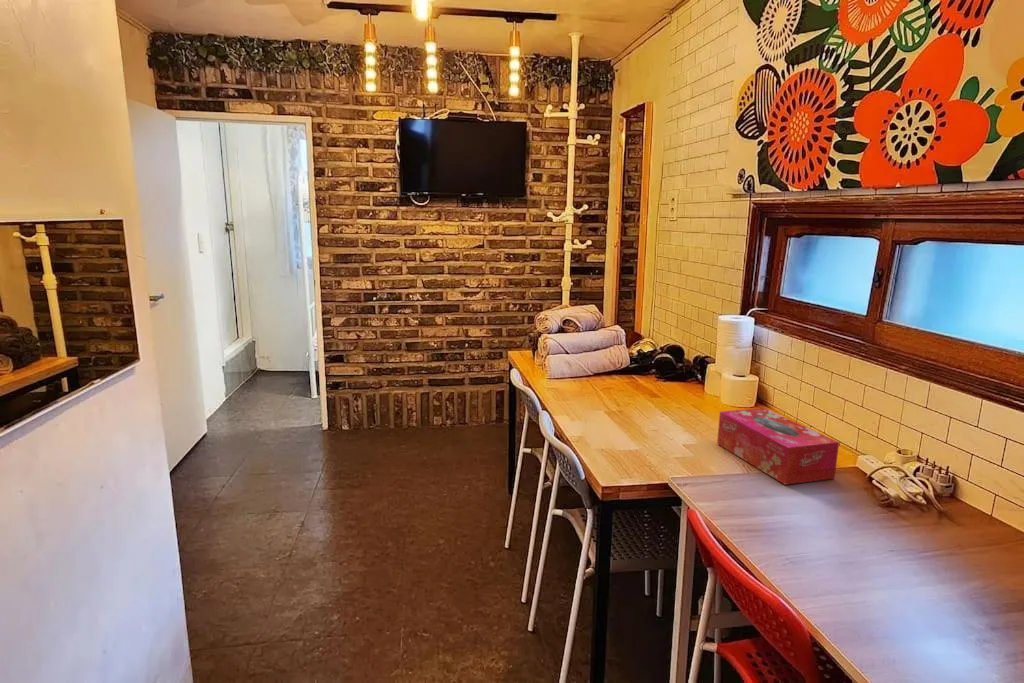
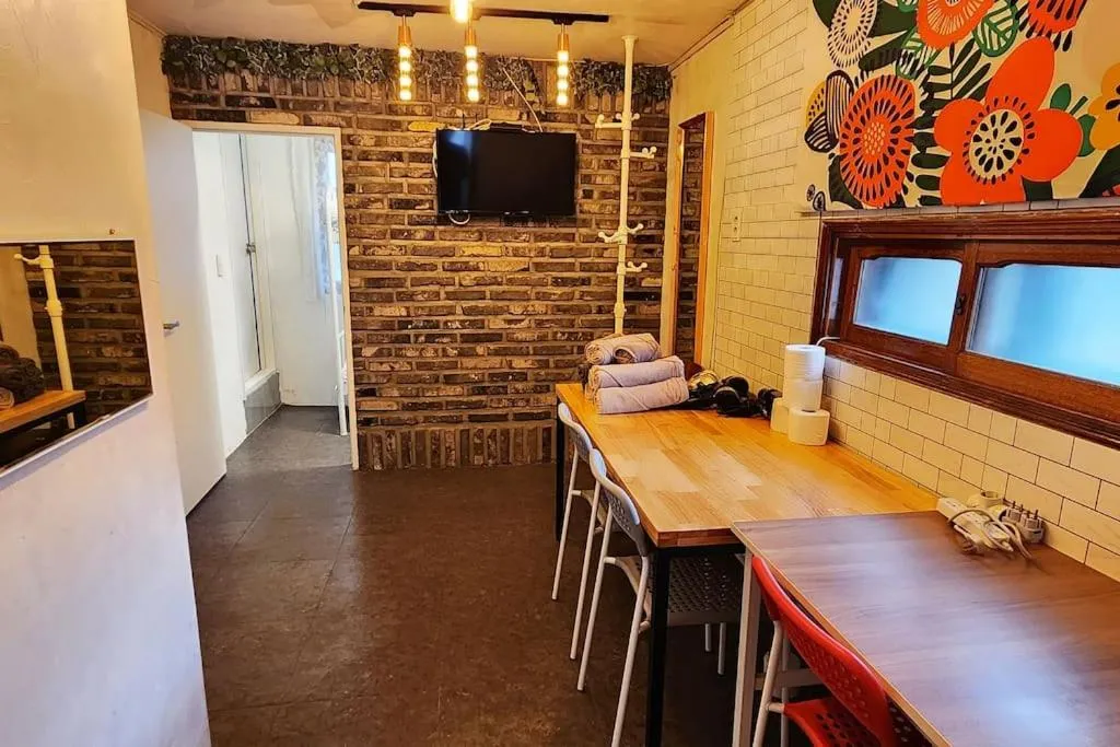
- tissue box (773, 442)
